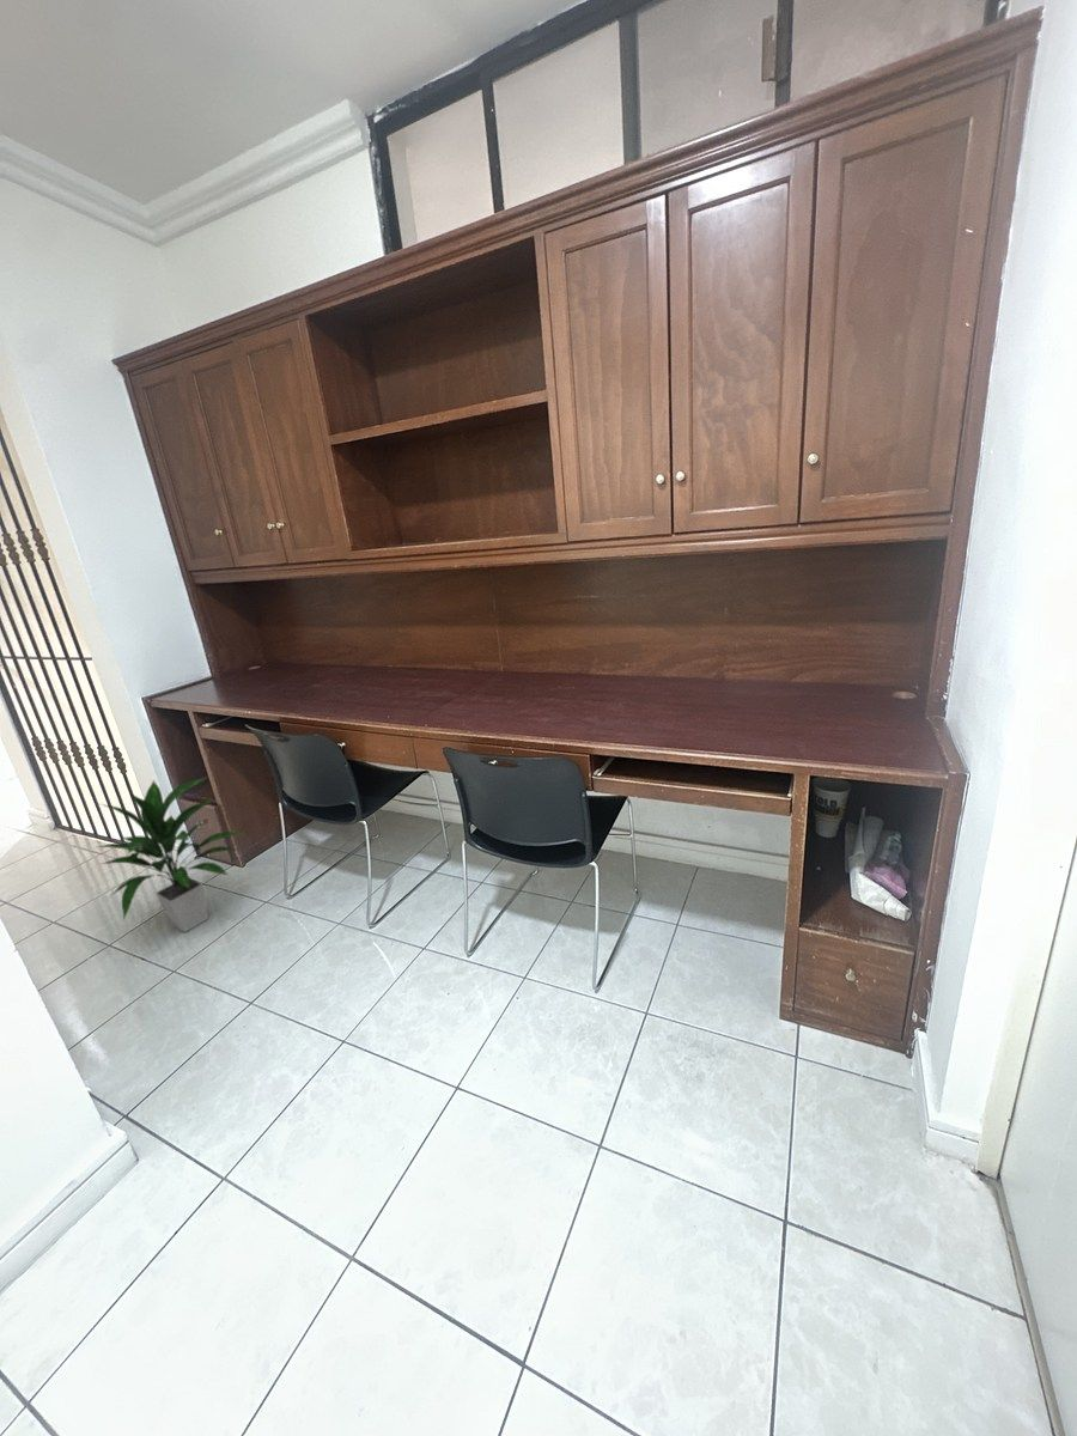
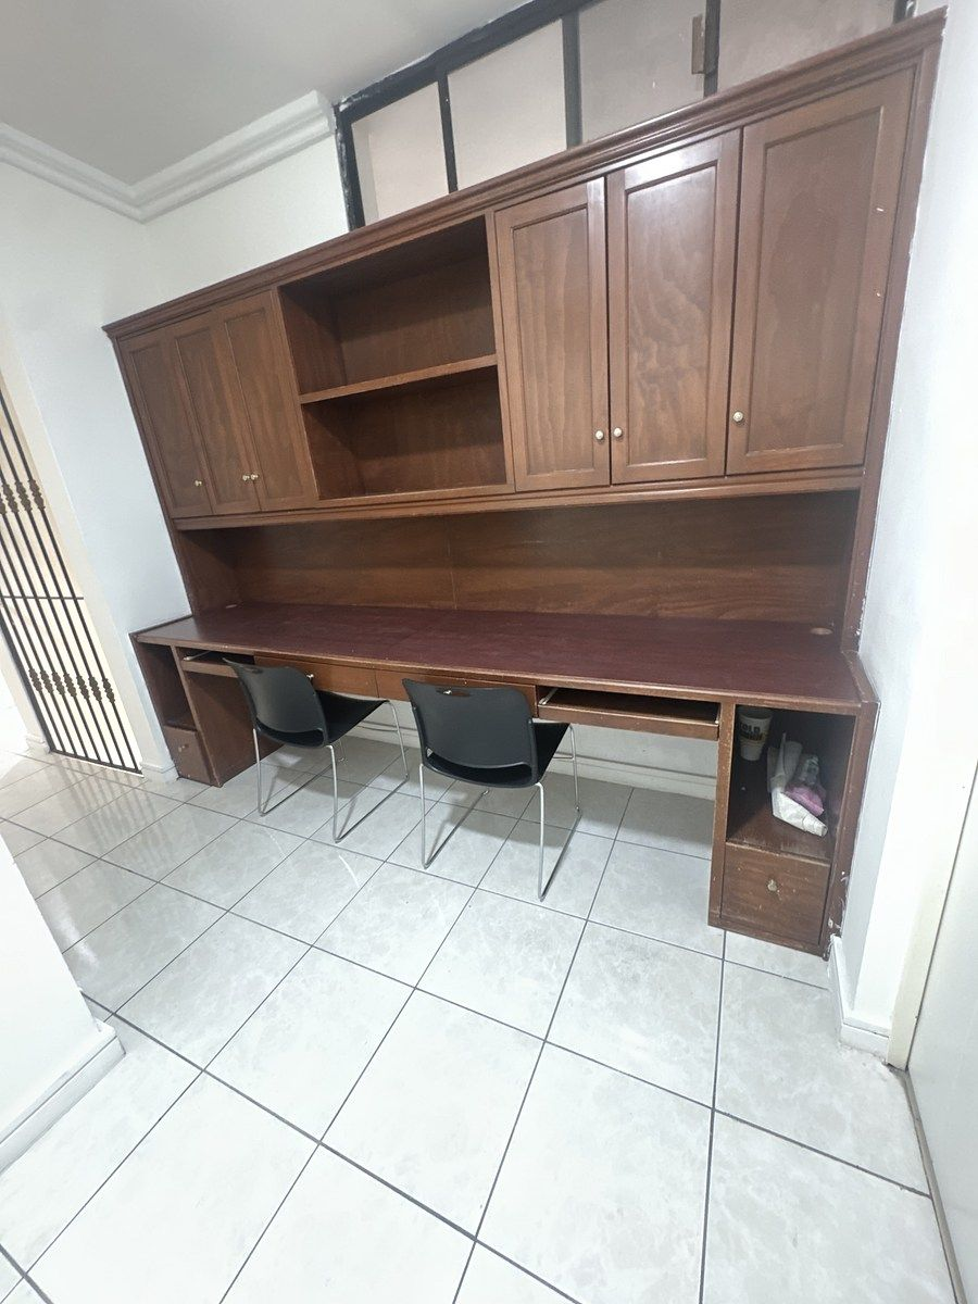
- indoor plant (169, 854)
